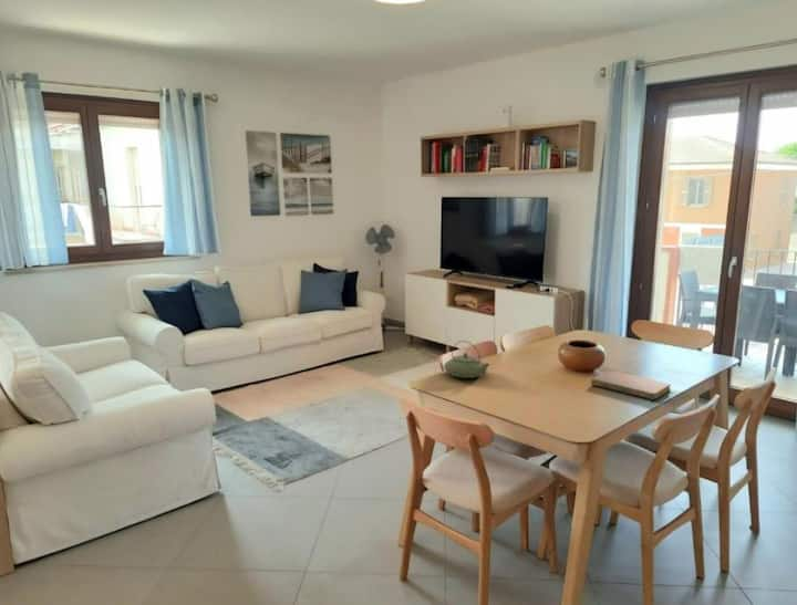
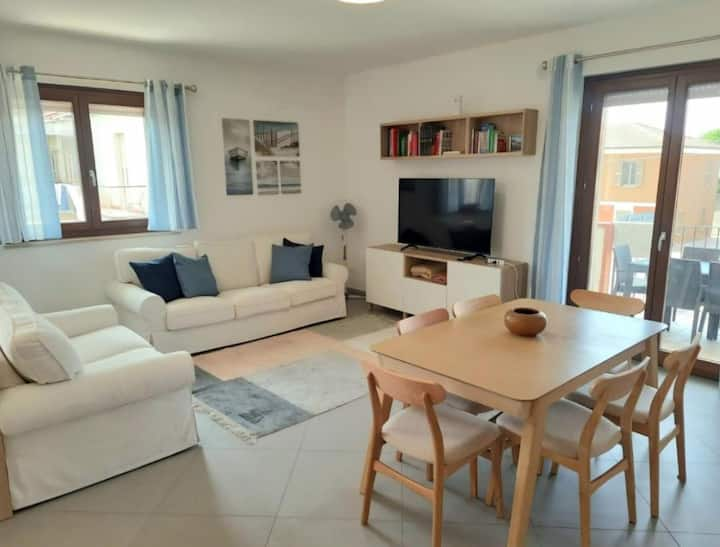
- notebook (630, 384)
- teapot (467, 358)
